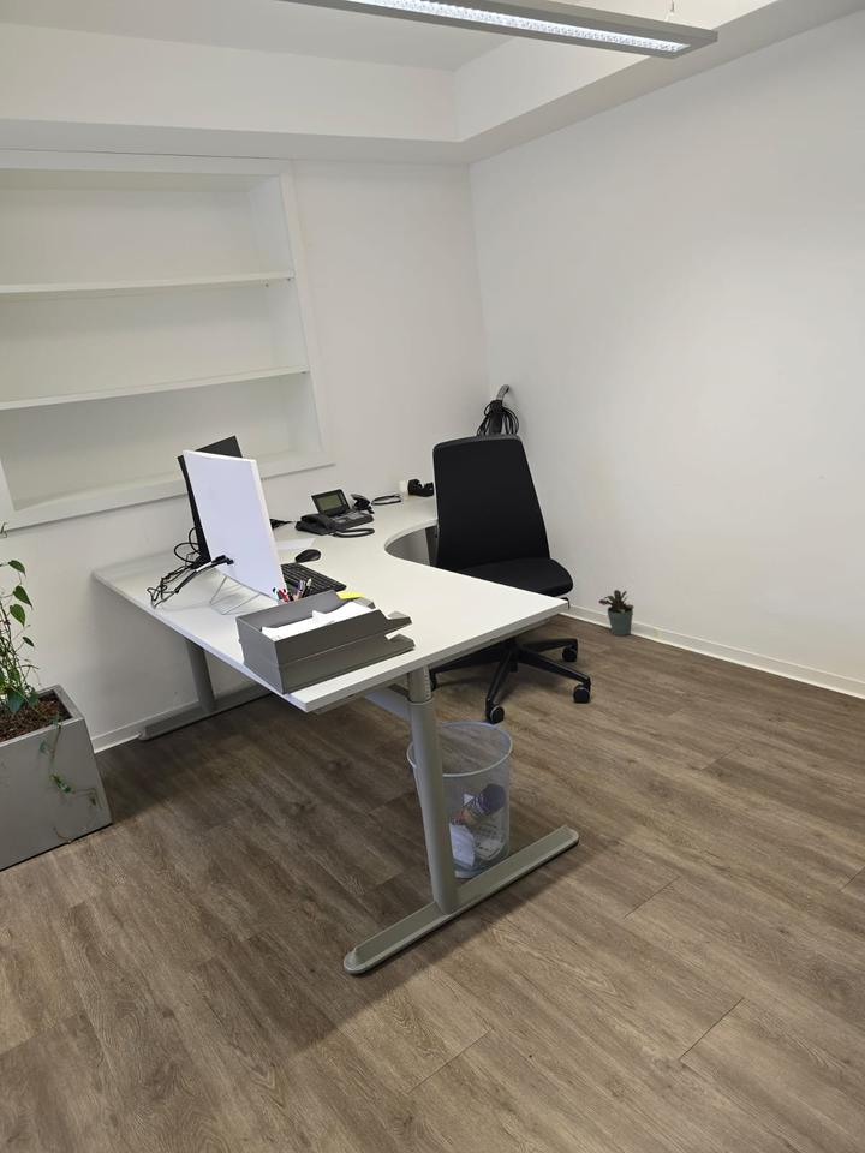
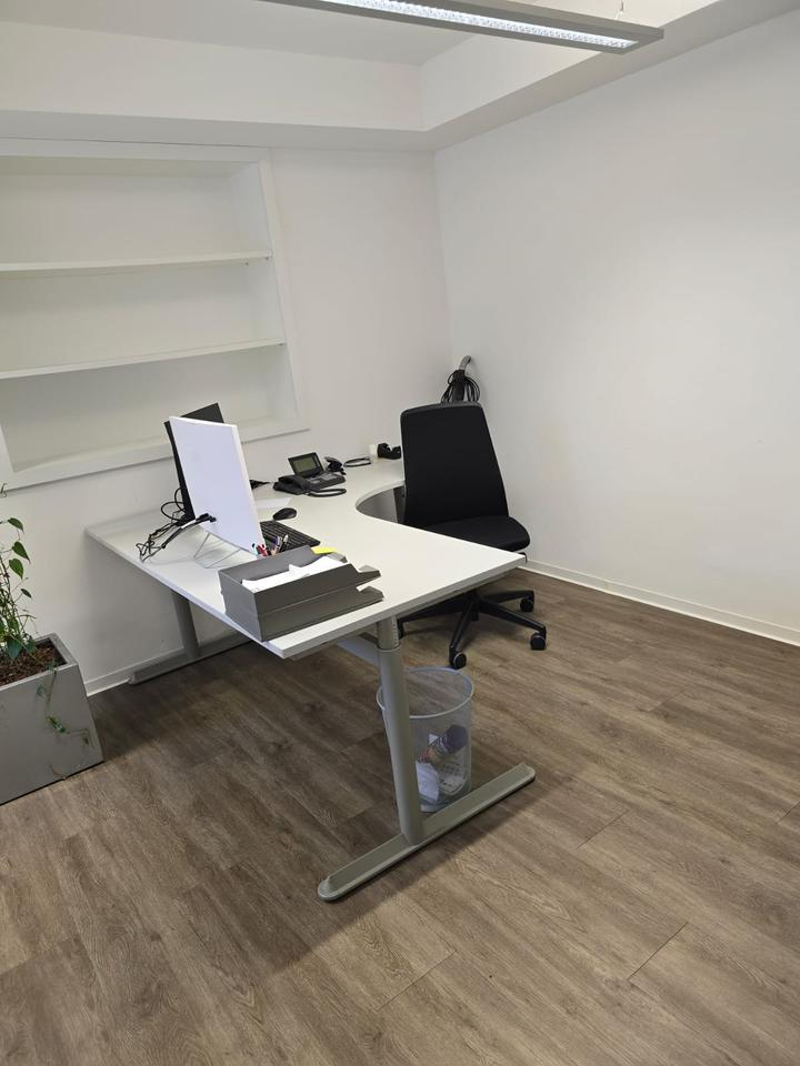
- potted plant (616, 610)
